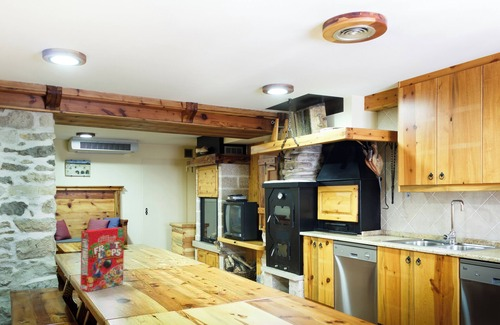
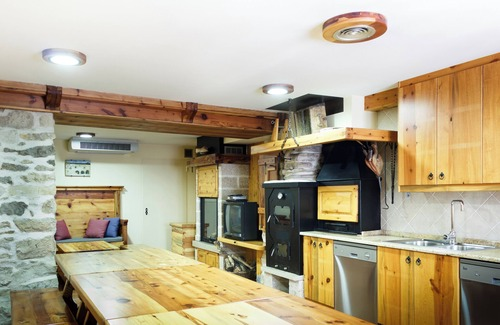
- cereal box (102, 258)
